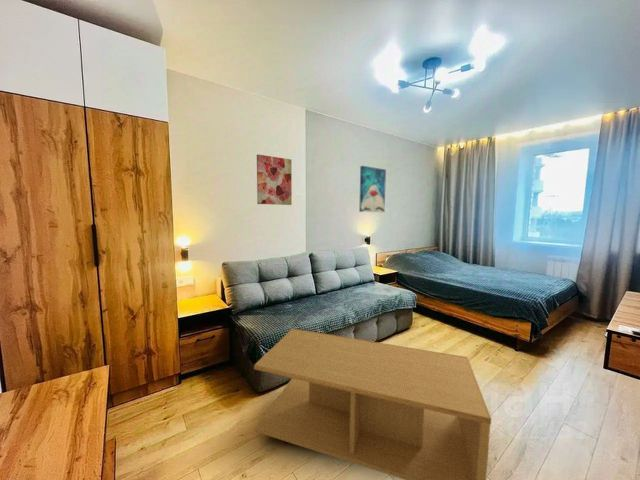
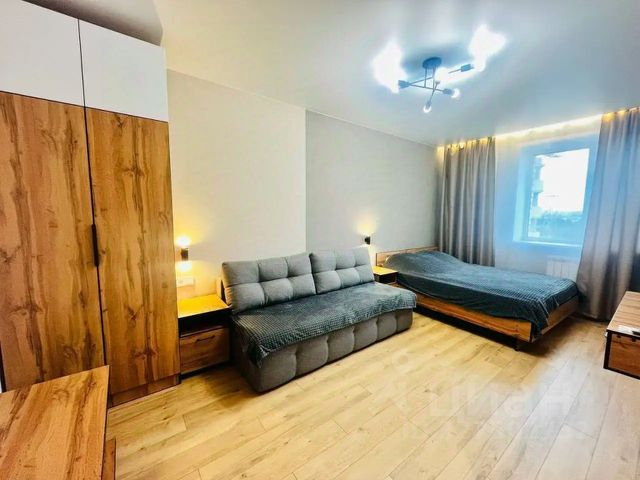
- coffee table (363, 397)
- wall art (373, 190)
- wall art (274, 181)
